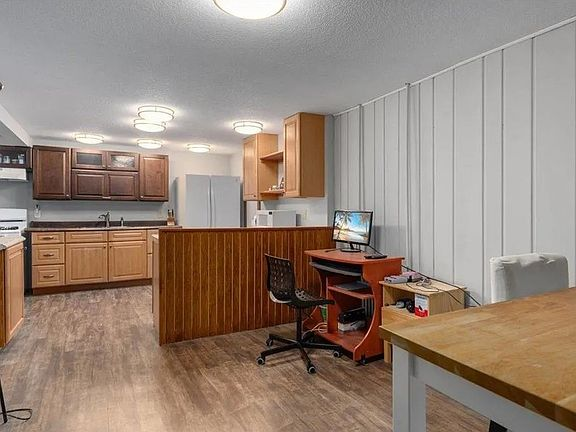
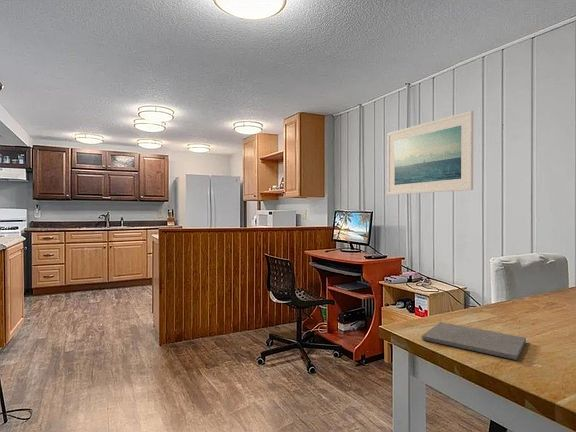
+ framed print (425, 158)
+ notepad (473, 338)
